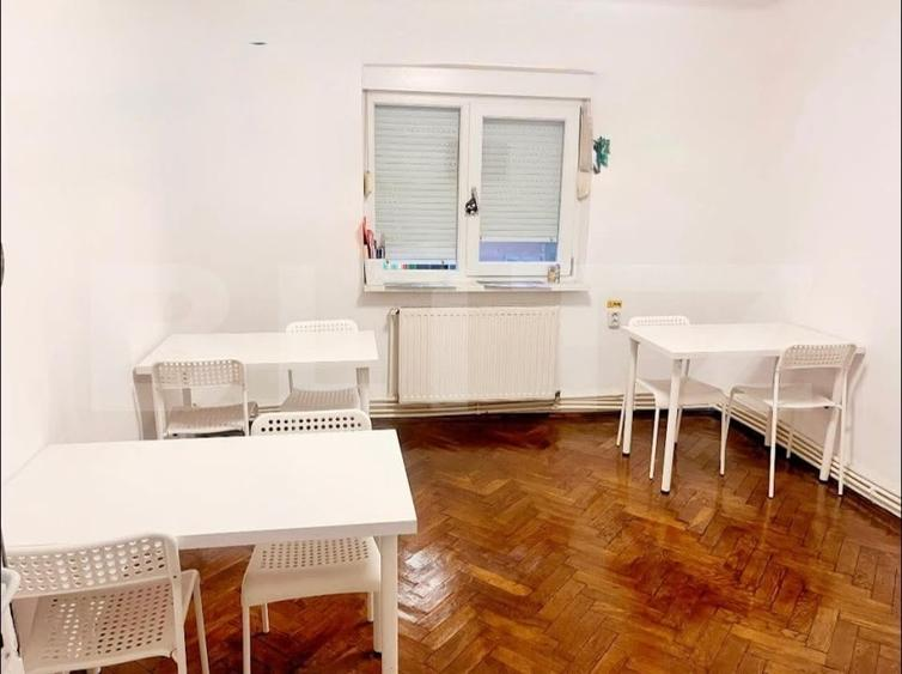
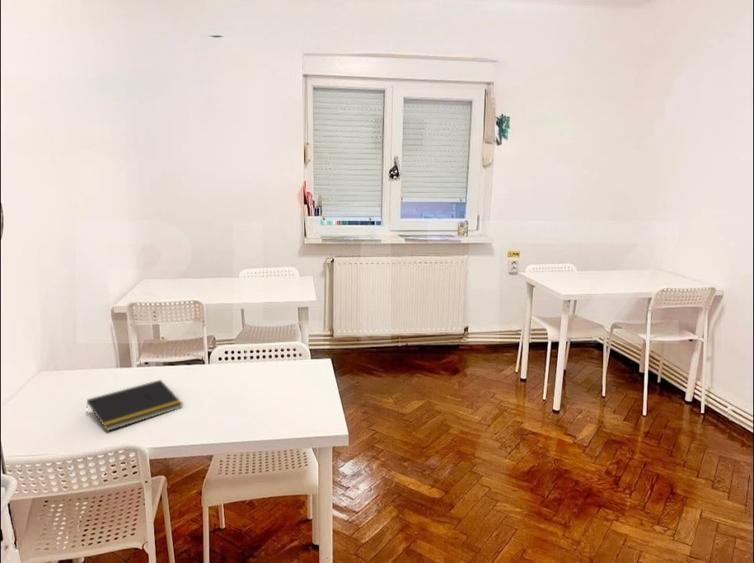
+ notepad (135, 403)
